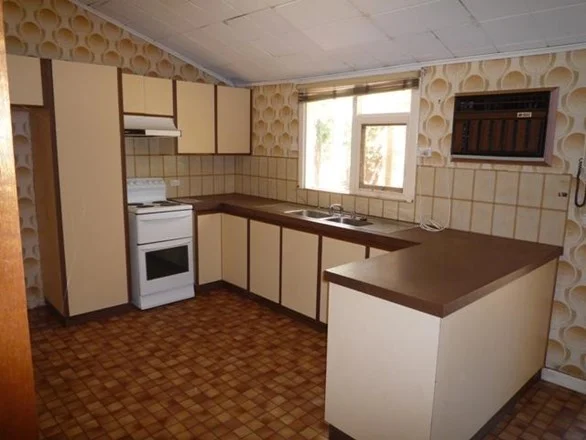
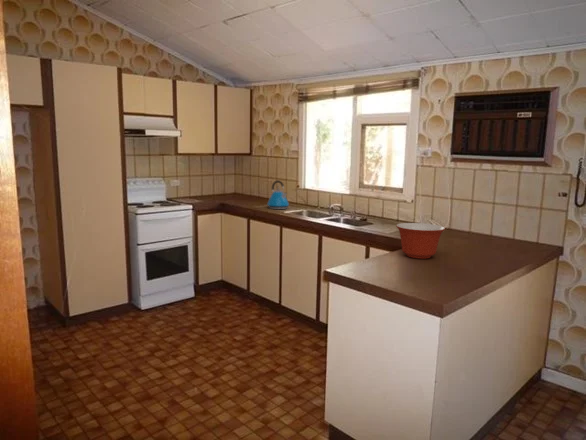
+ mixing bowl (419, 241)
+ kettle (277, 194)
